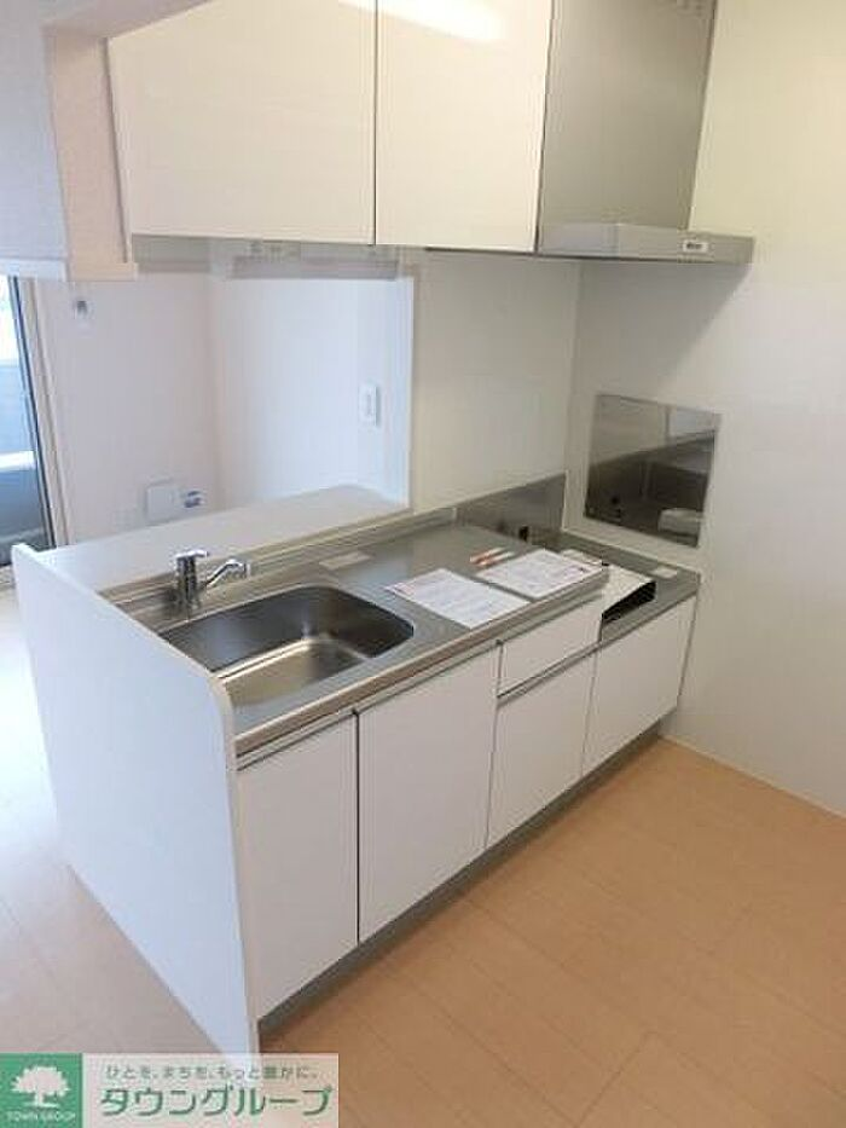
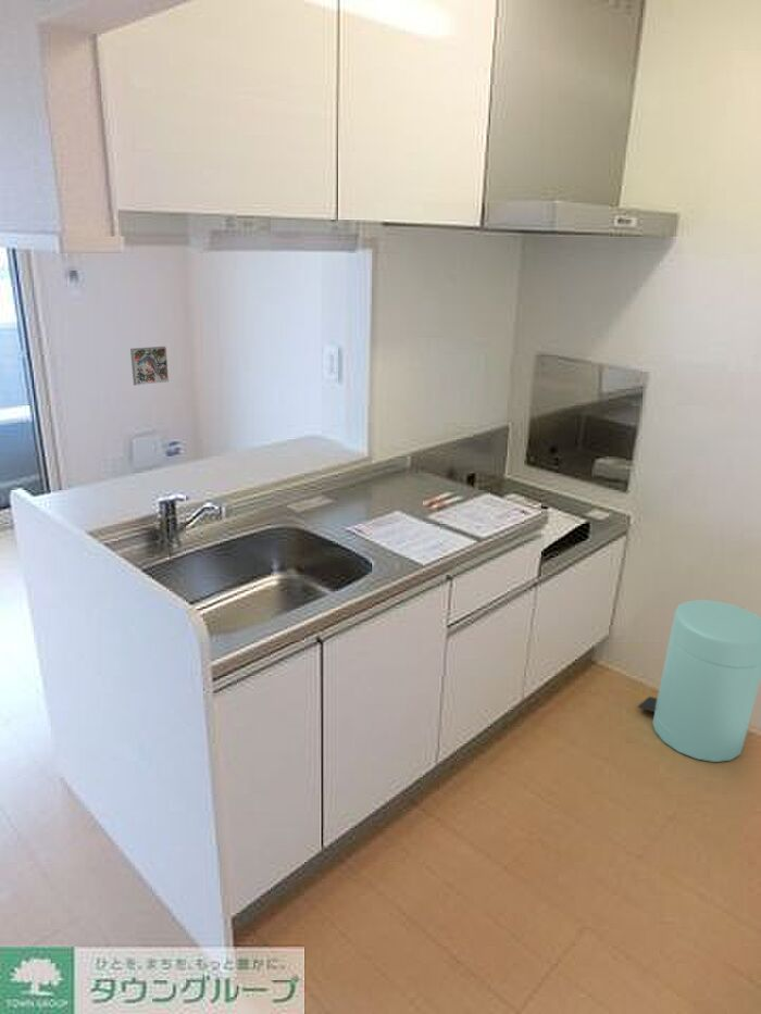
+ decorative tile (150, 365)
+ trash can (701, 674)
